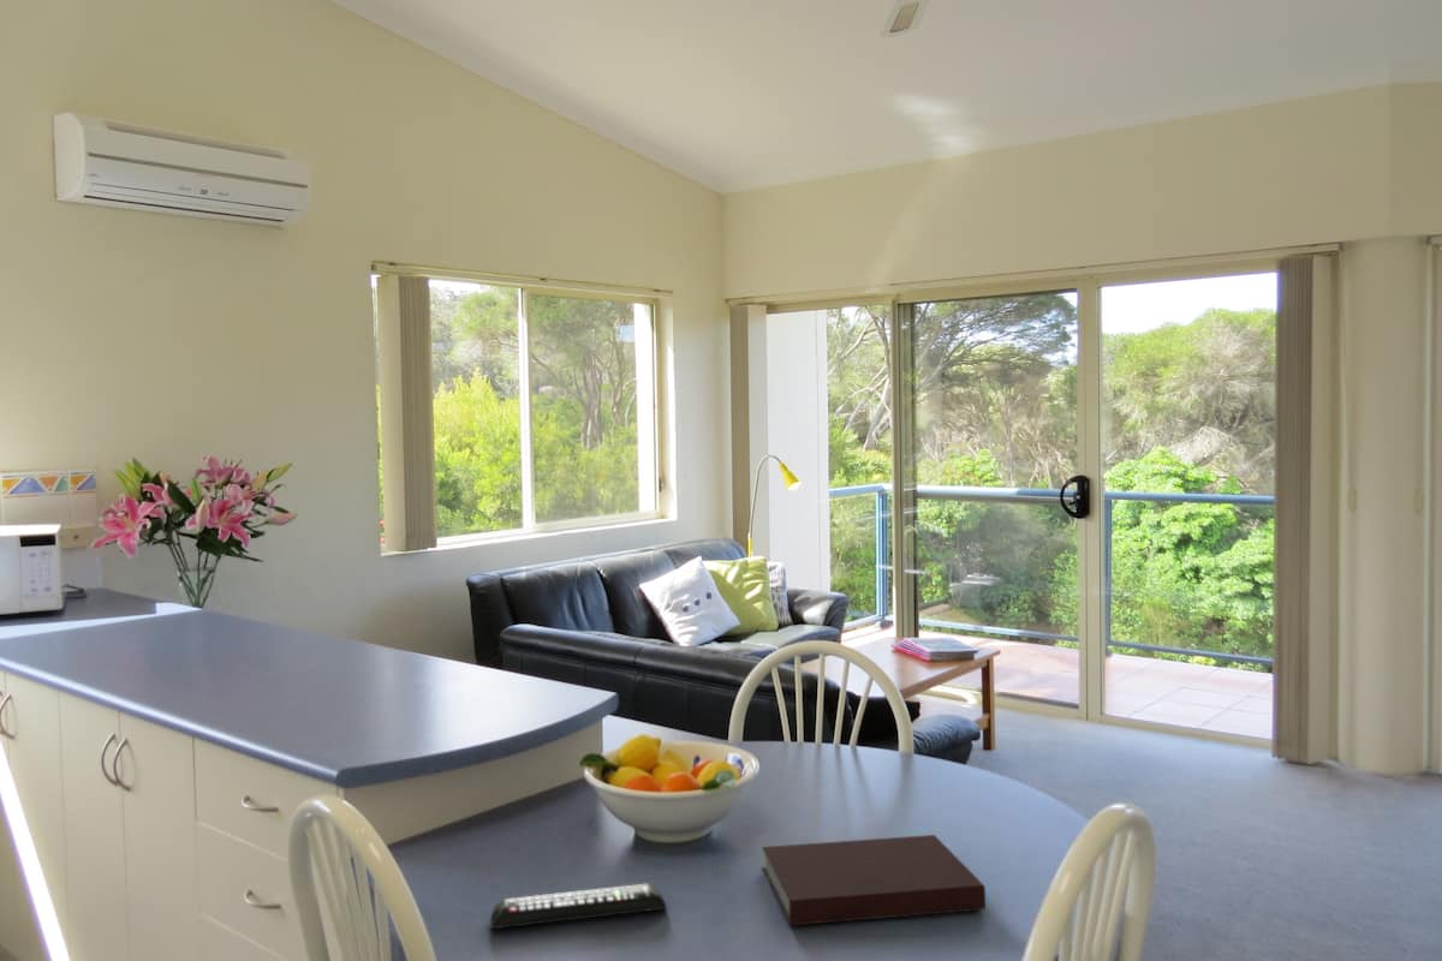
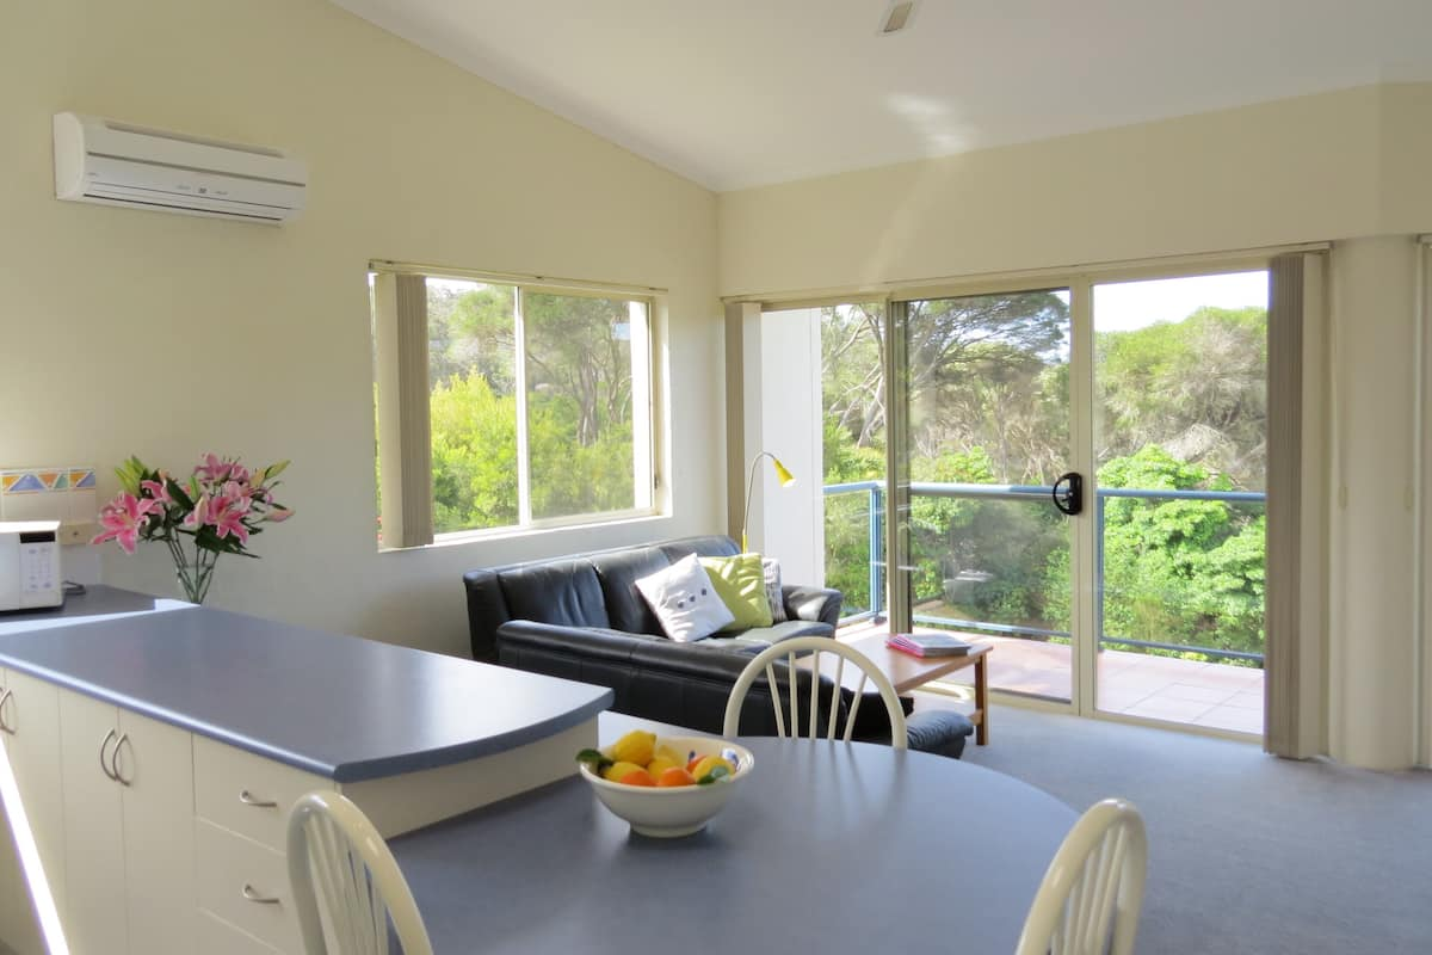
- remote control (579, 906)
- notebook (868, 877)
